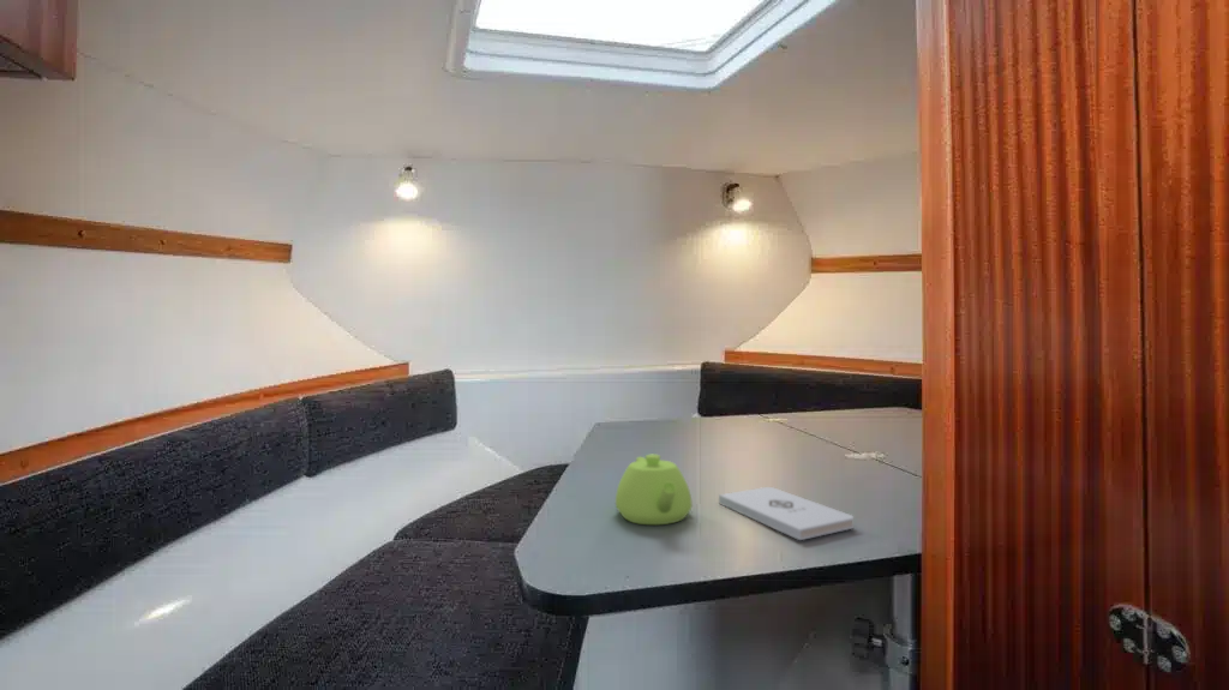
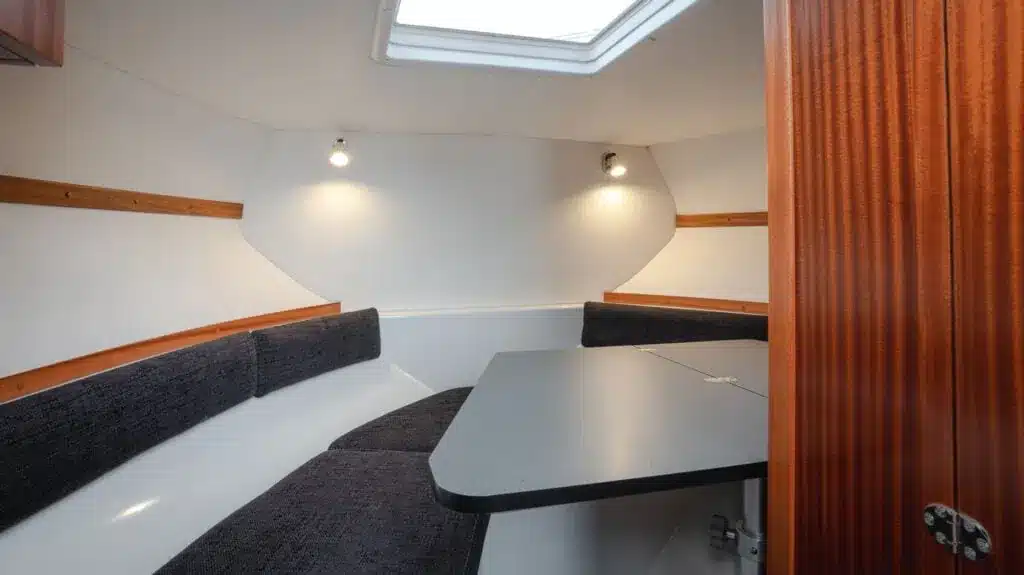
- teapot (654, 485)
- notepad (783, 509)
